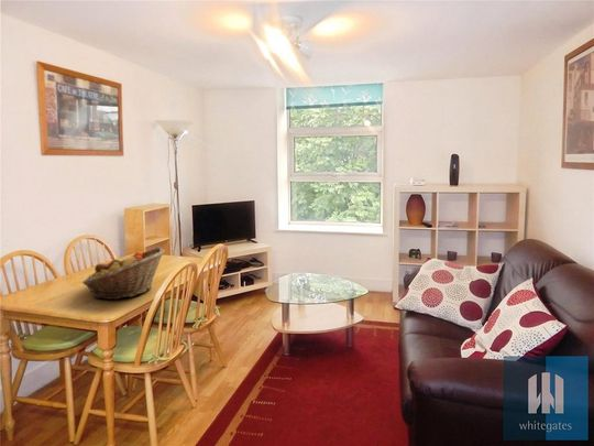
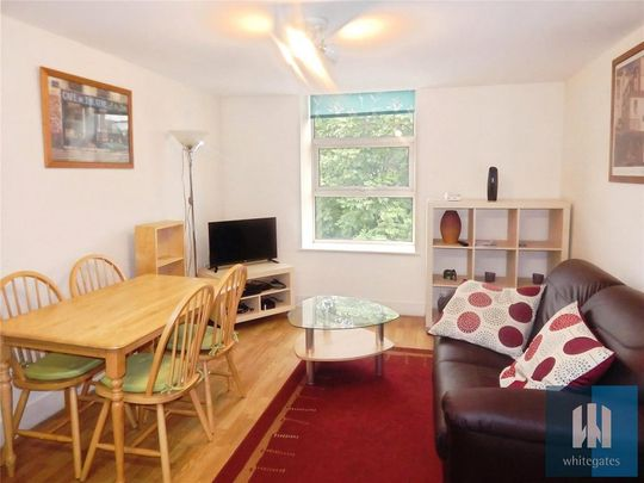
- fruit basket (125, 271)
